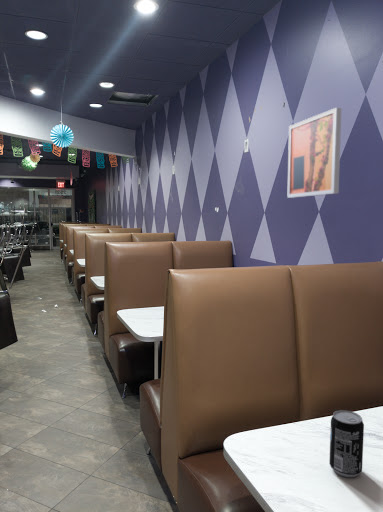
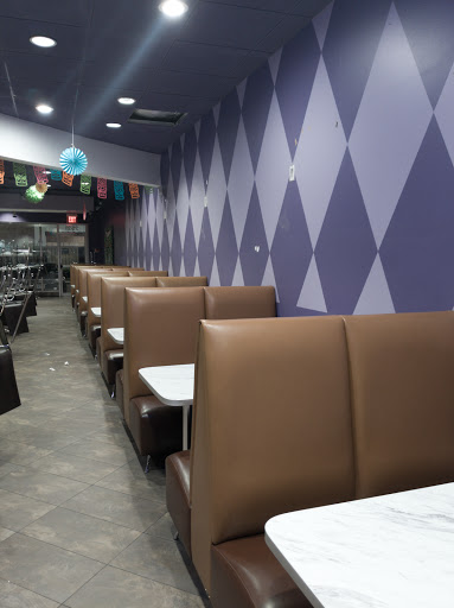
- wall art (311, 157)
- beverage can (346, 443)
